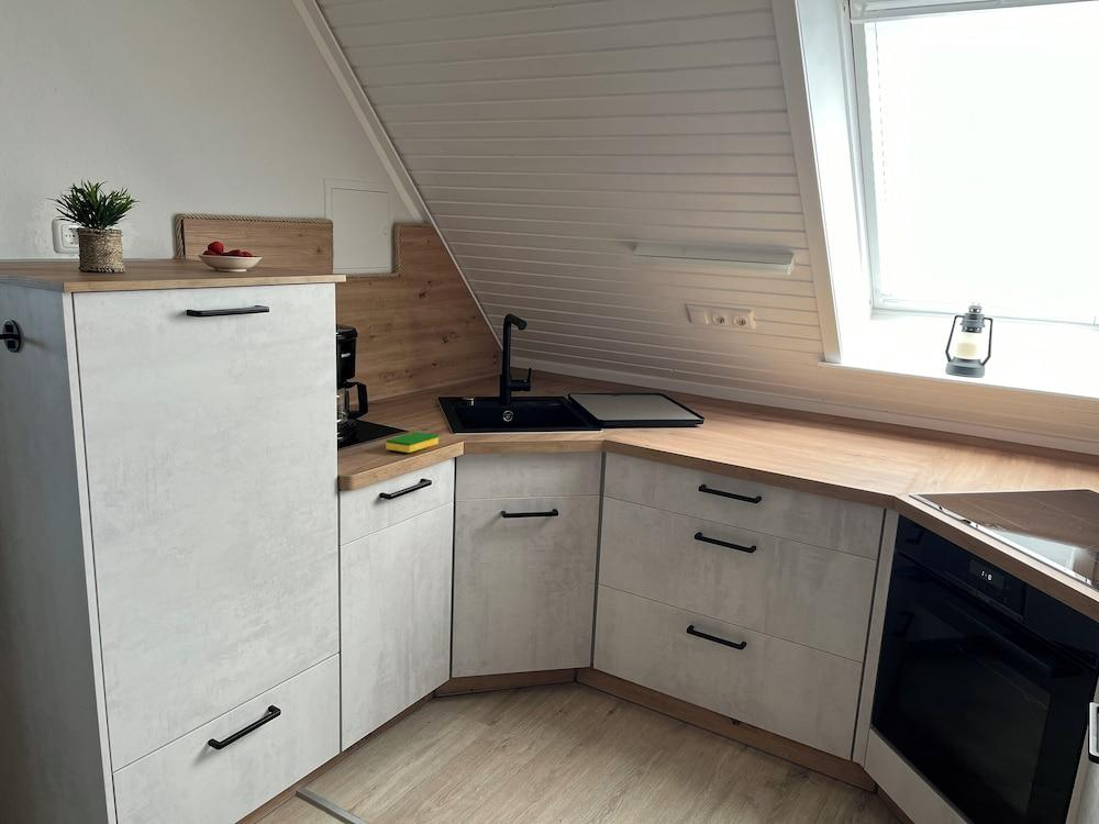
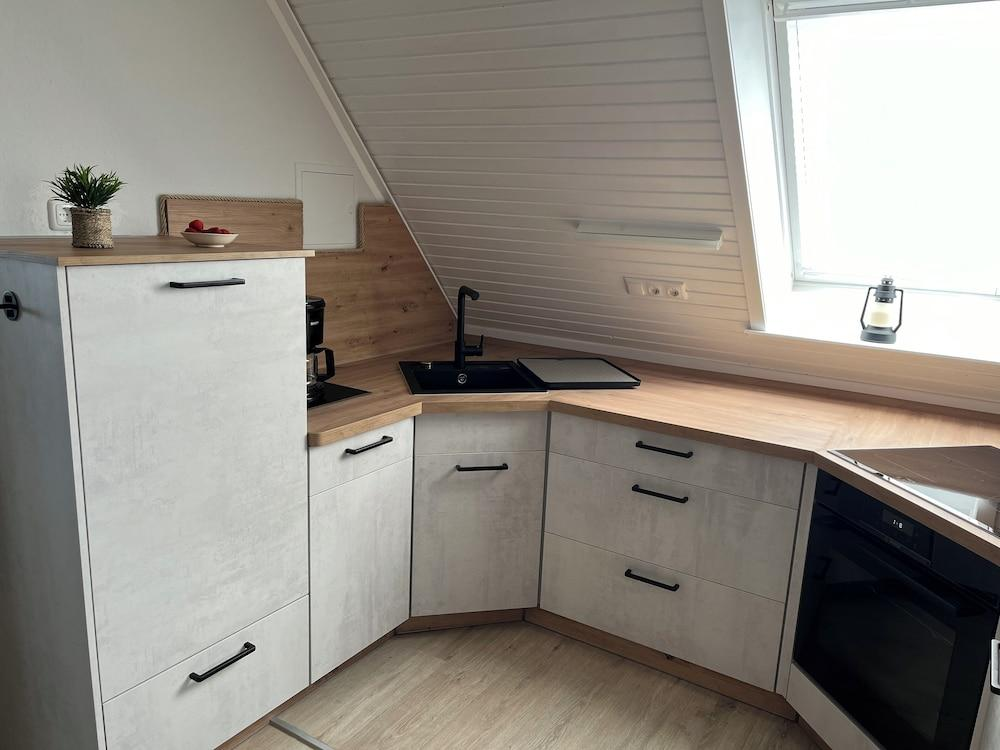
- dish sponge (412, 442)
